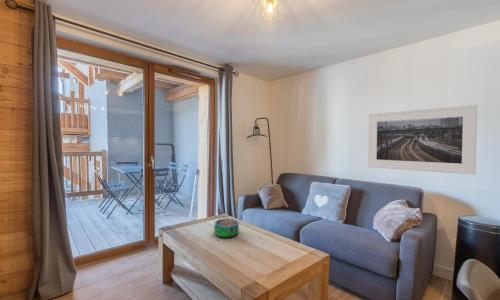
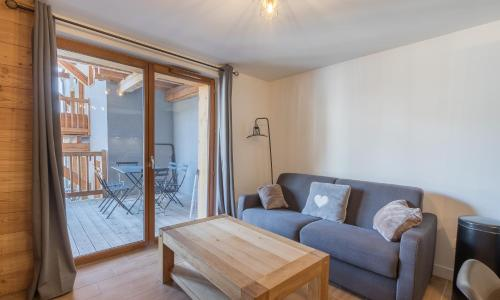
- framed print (415, 140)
- decorative bowl (226, 227)
